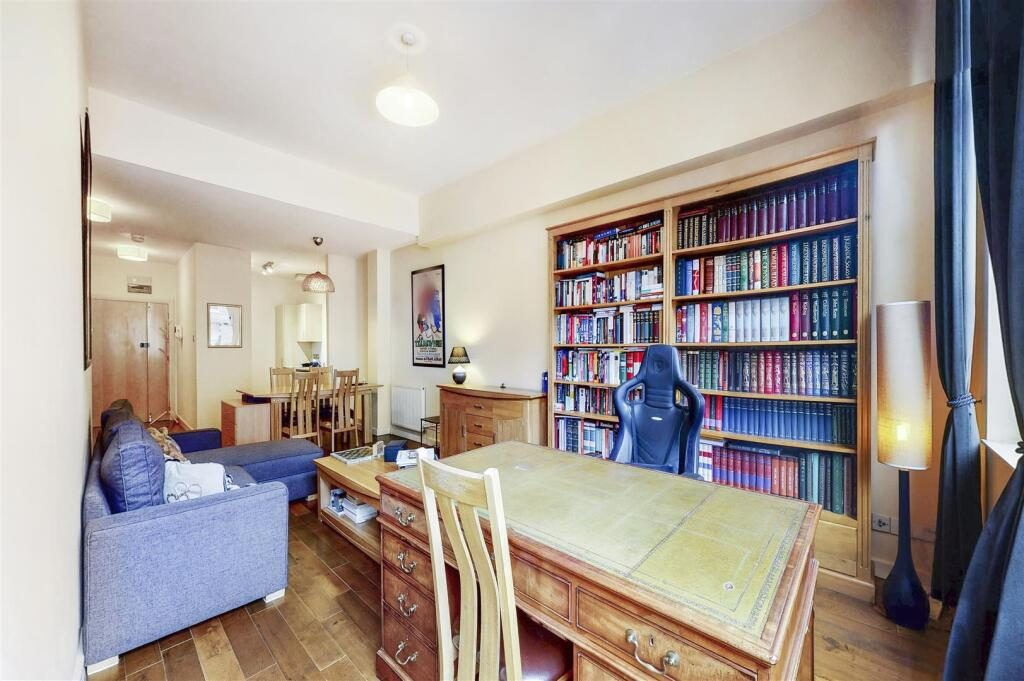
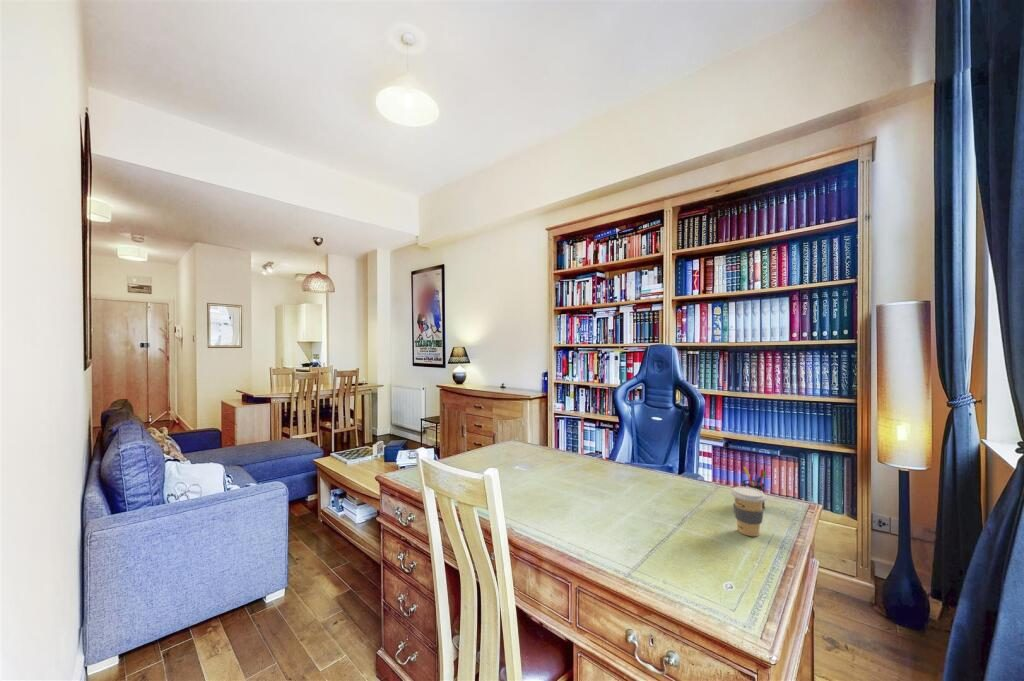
+ coffee cup (748, 511)
+ pen holder (756, 486)
